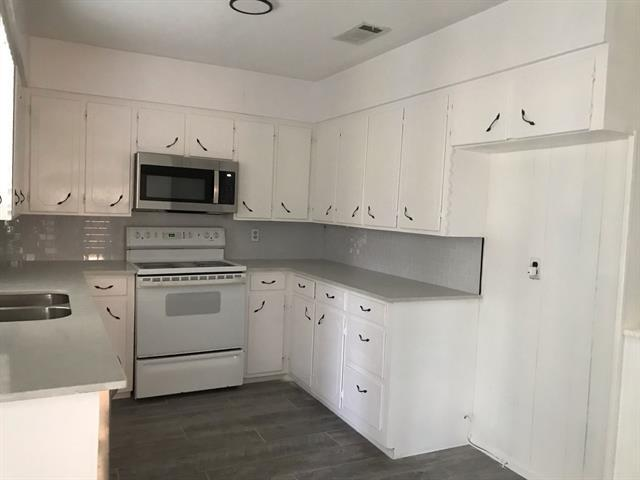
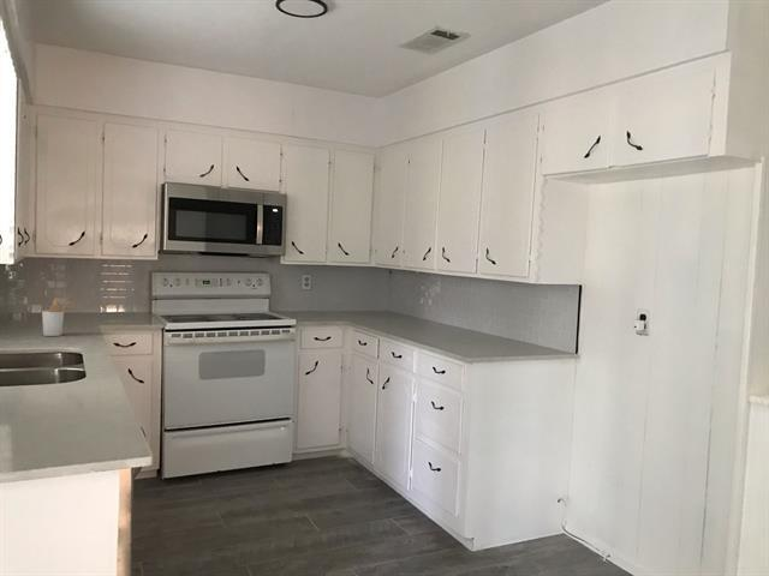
+ utensil holder (58, 317)
